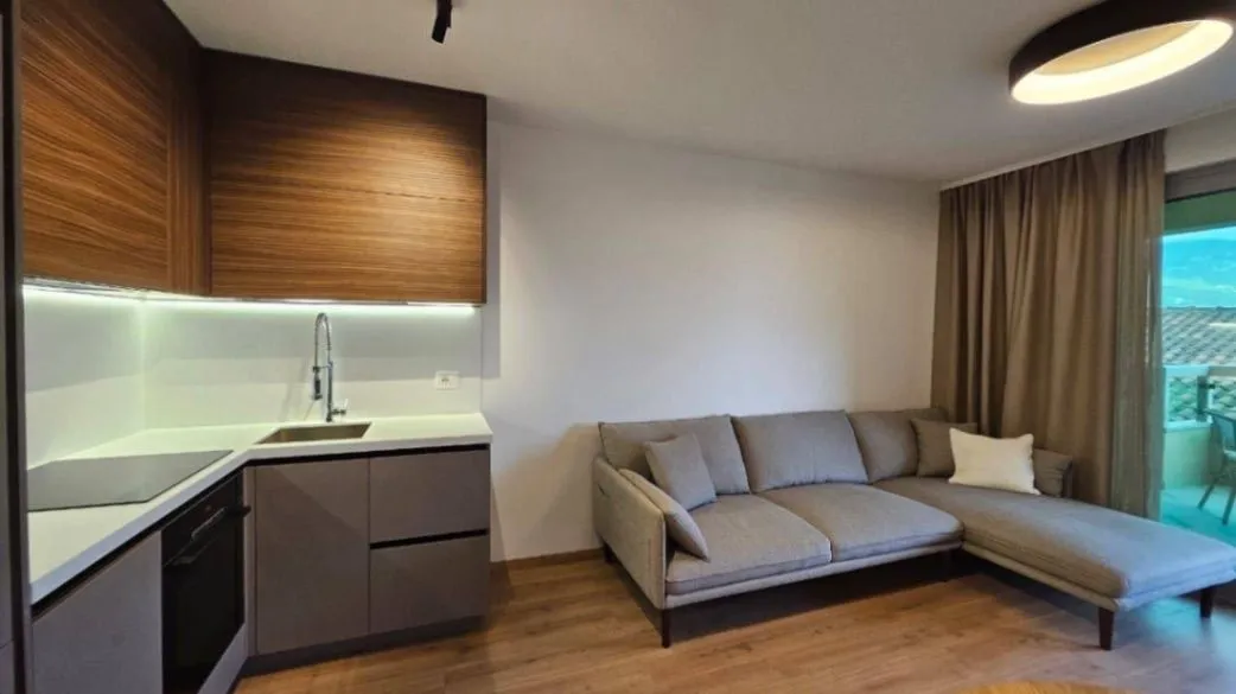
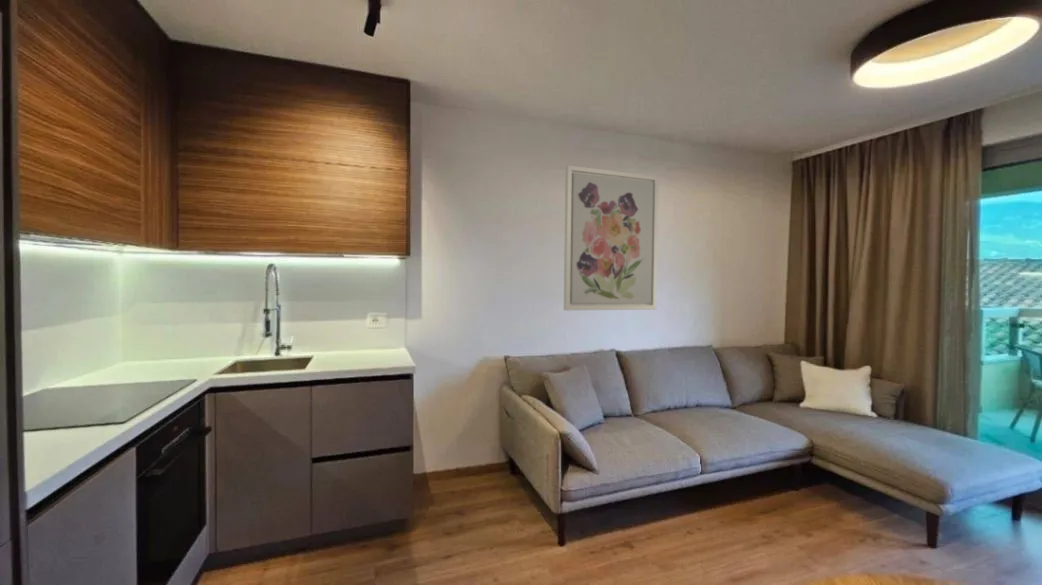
+ wall art (612, 240)
